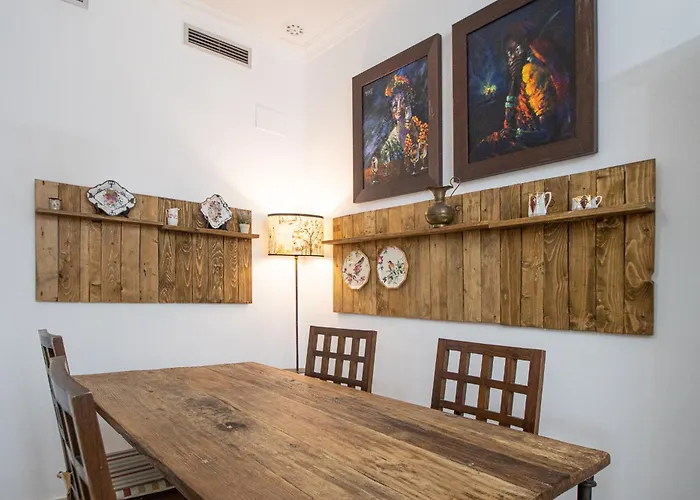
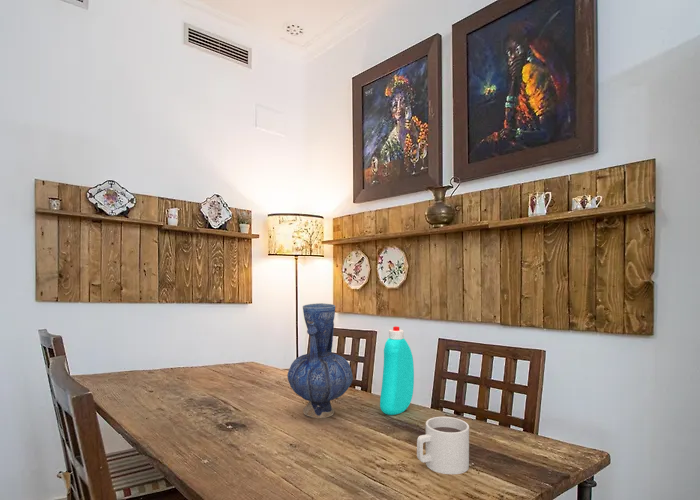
+ vase (320, 359)
+ bottle (397, 368)
+ mug (444, 446)
